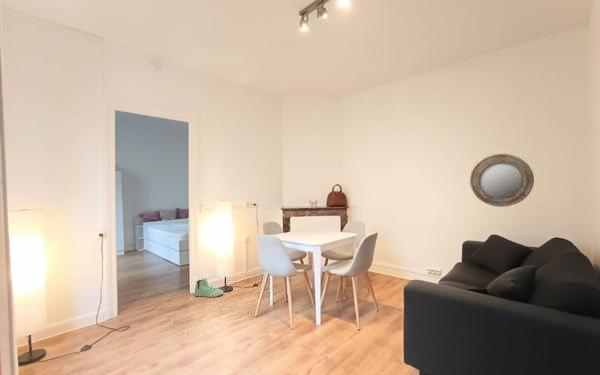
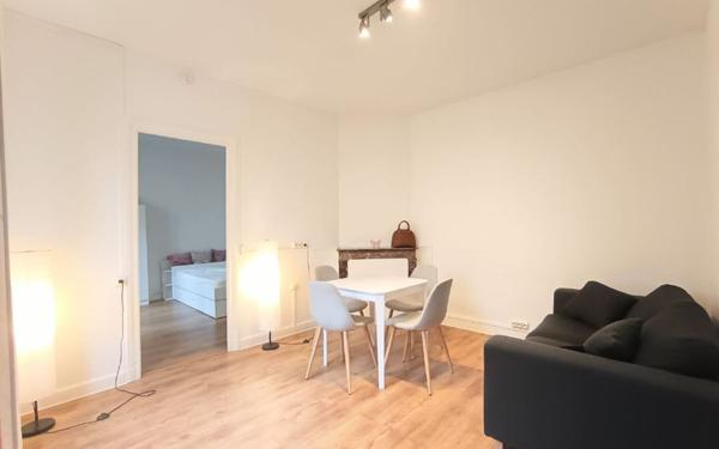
- home mirror (500, 180)
- sneaker (208, 286)
